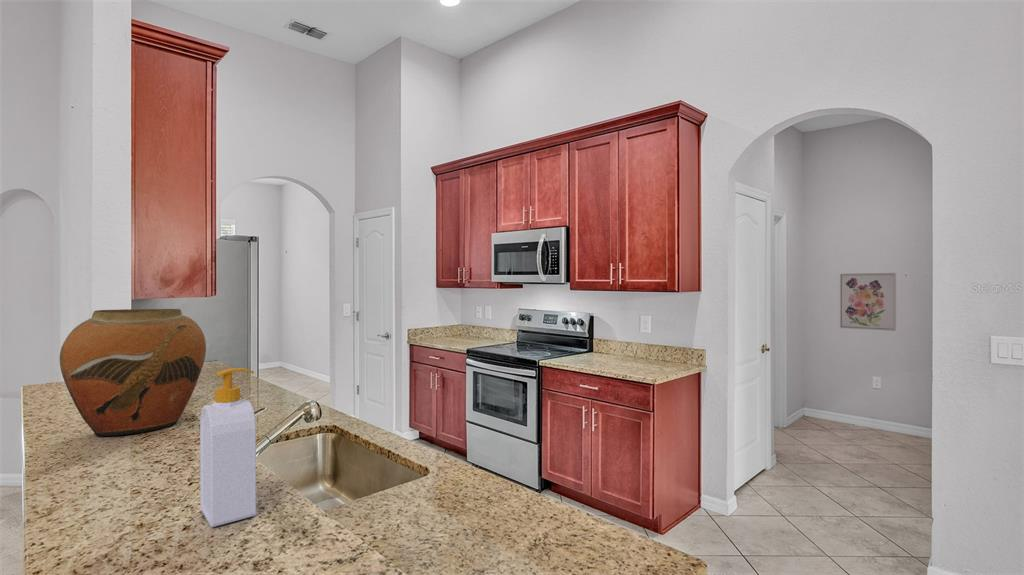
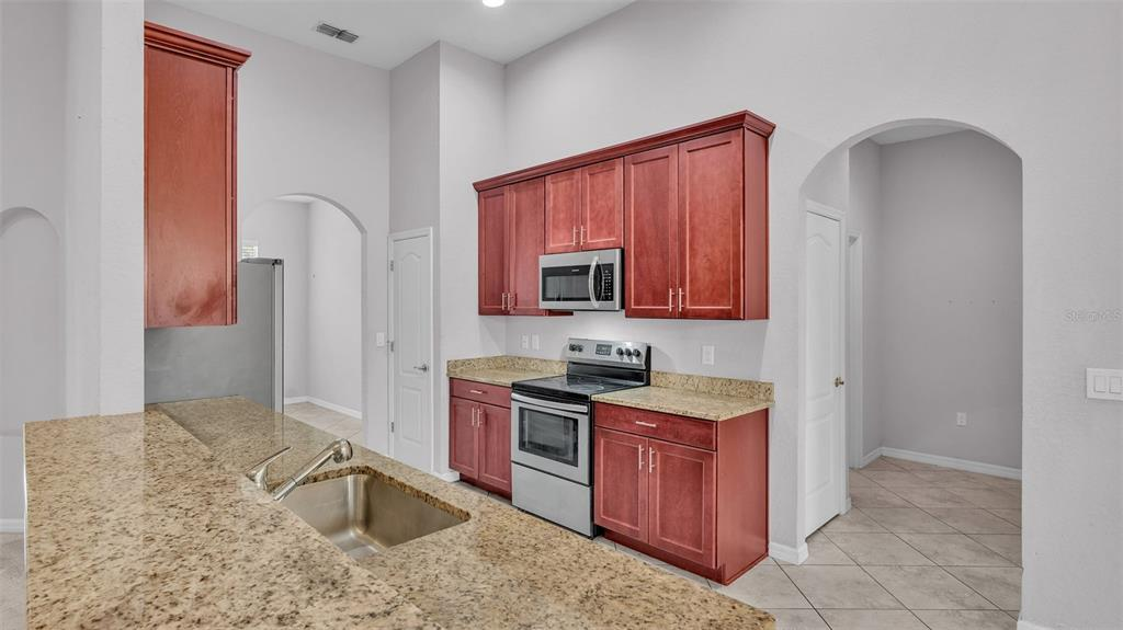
- soap bottle (230, 440)
- vase (139, 368)
- wall art (867, 301)
